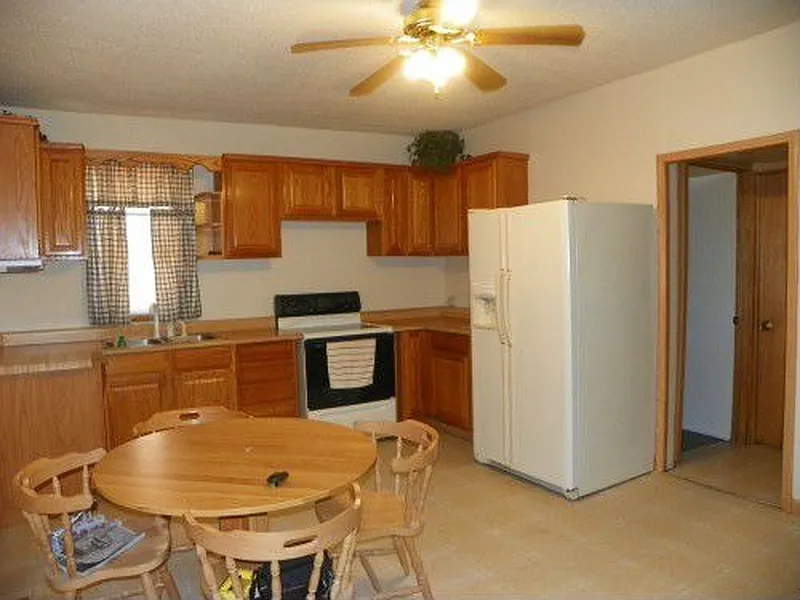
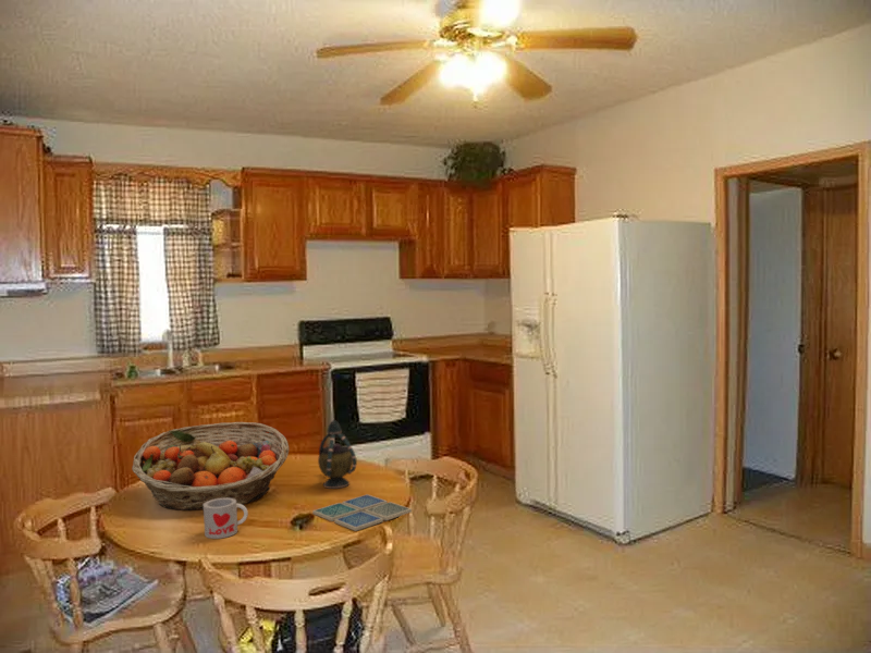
+ teapot (332, 449)
+ mug (225, 517)
+ drink coaster (361, 510)
+ fruit basket (213, 464)
